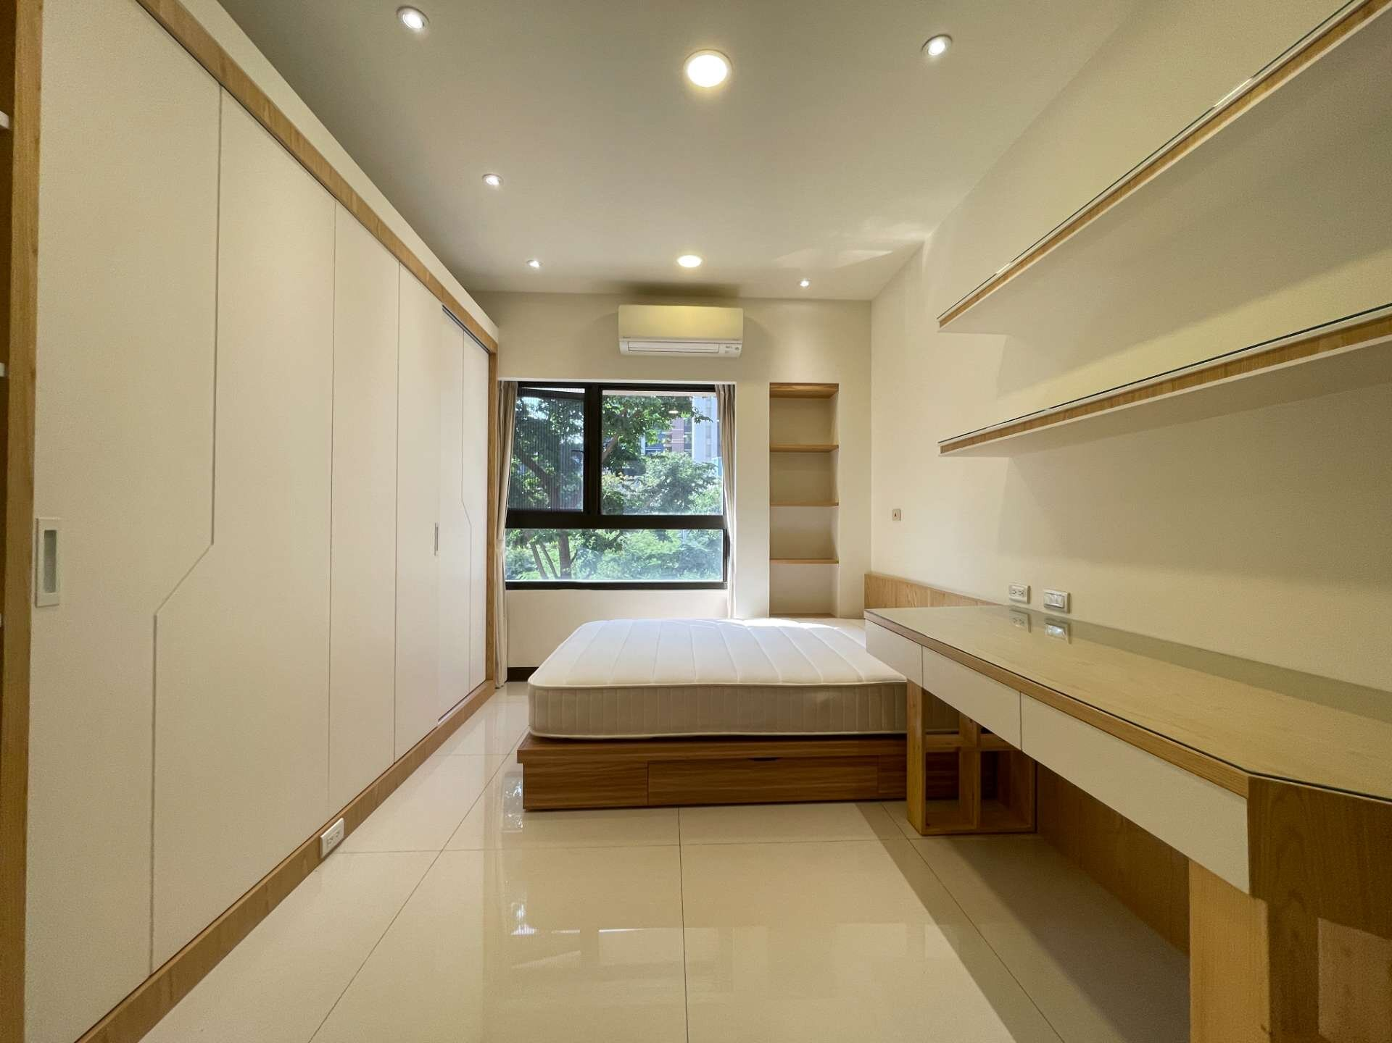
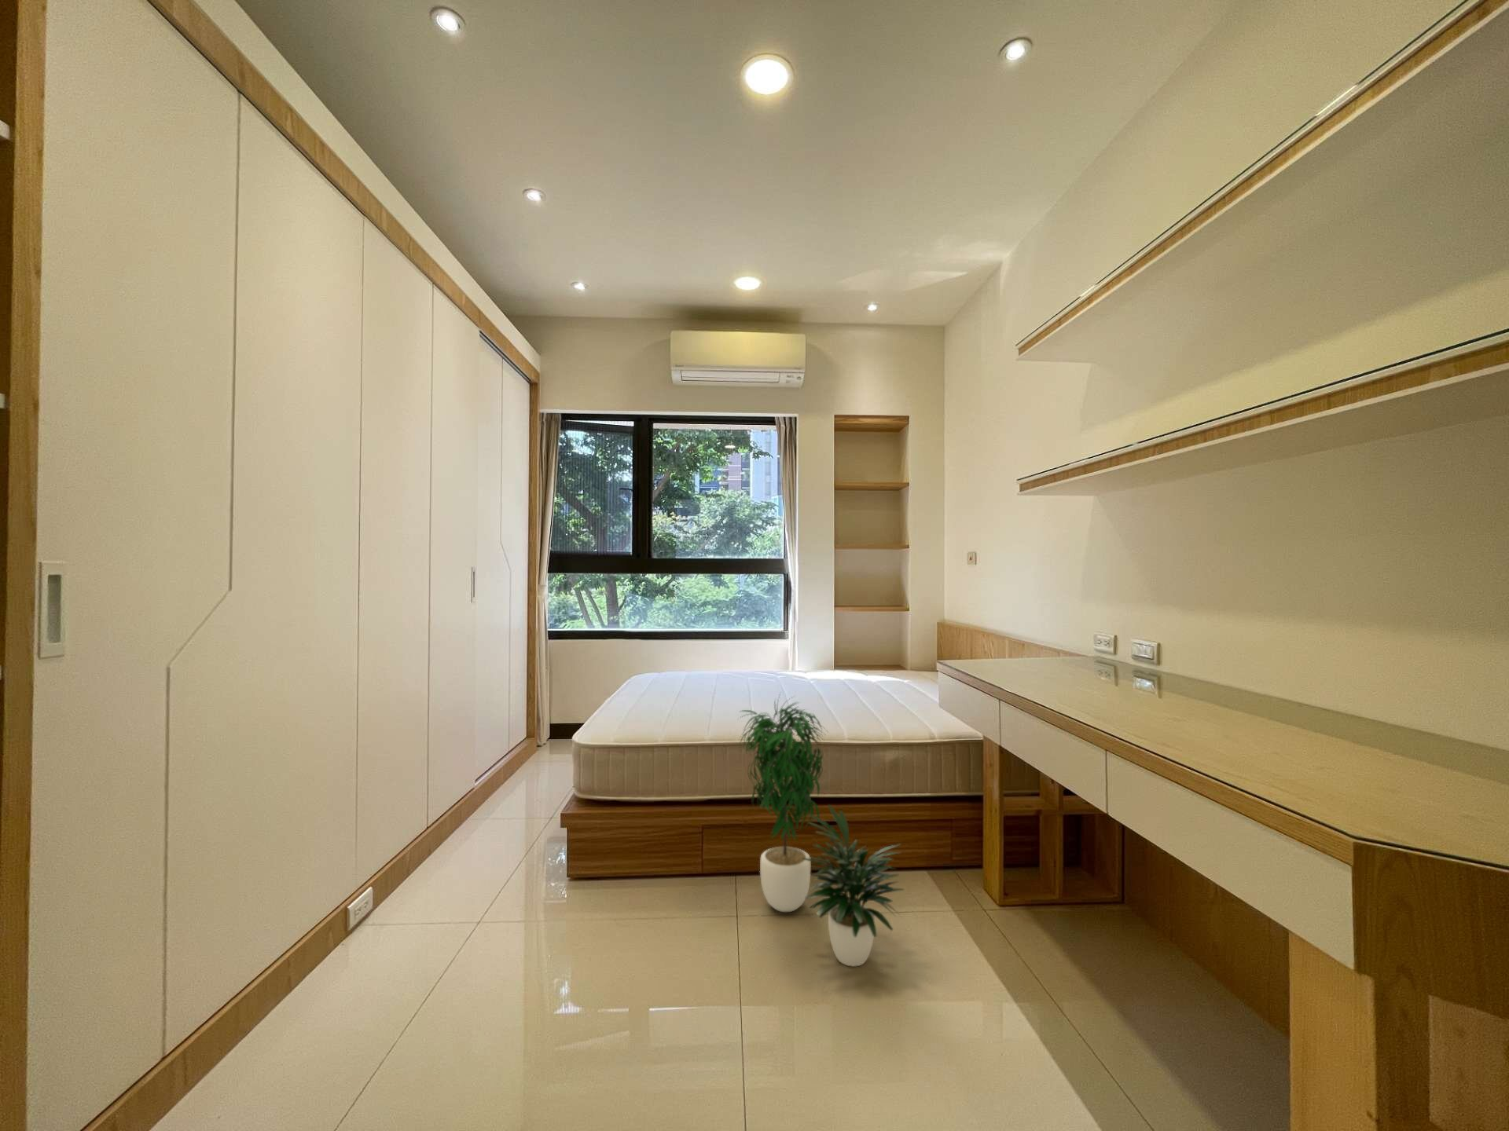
+ potted plant (812, 814)
